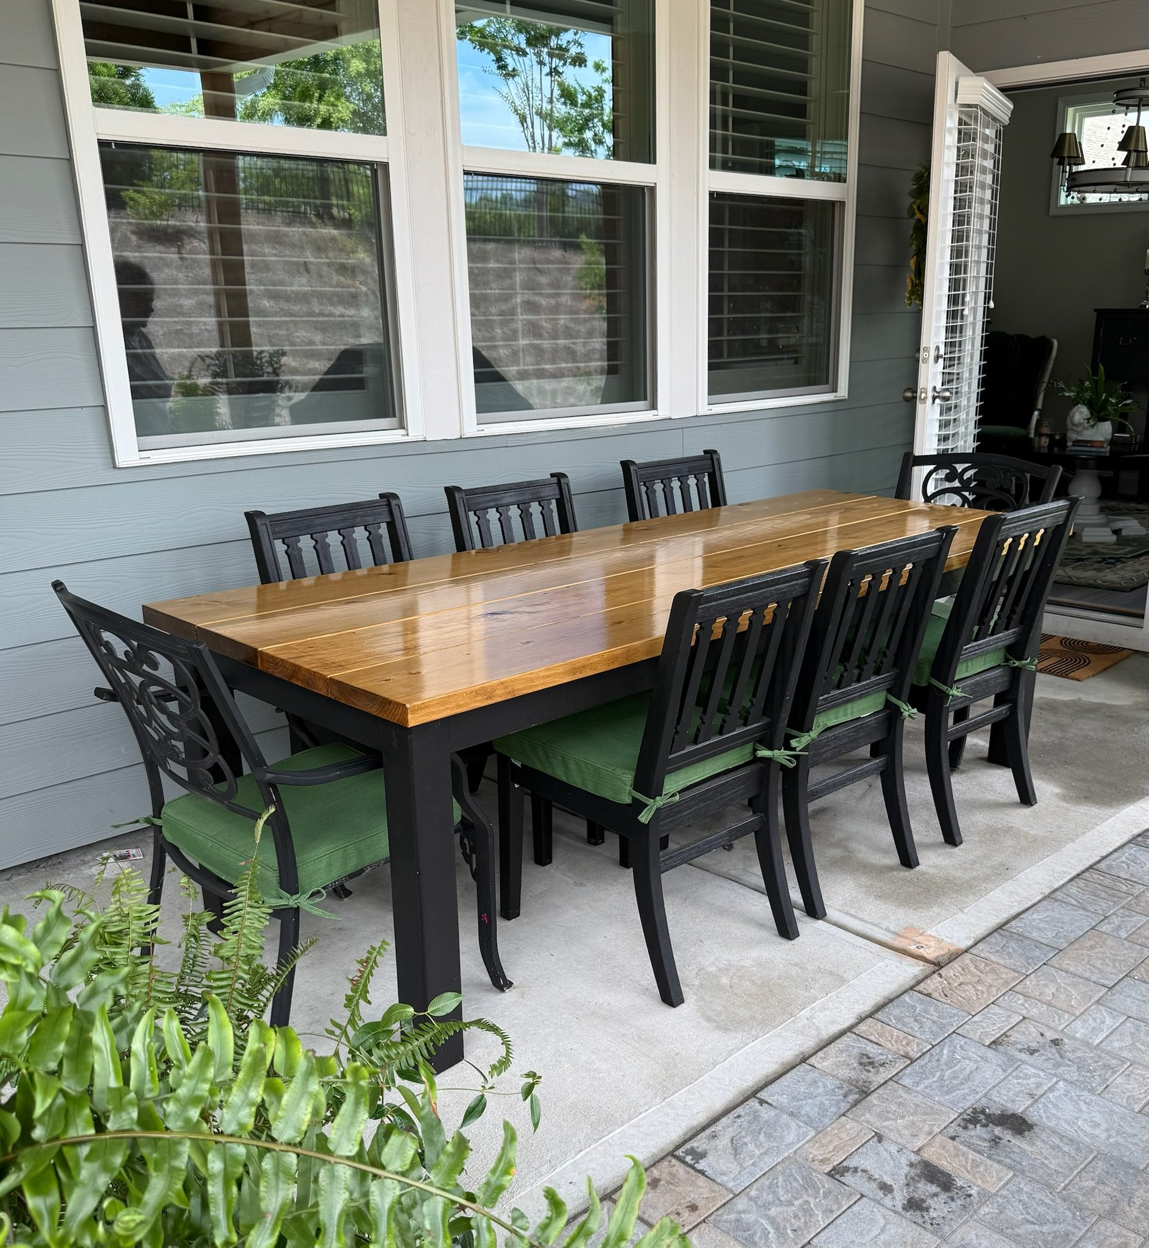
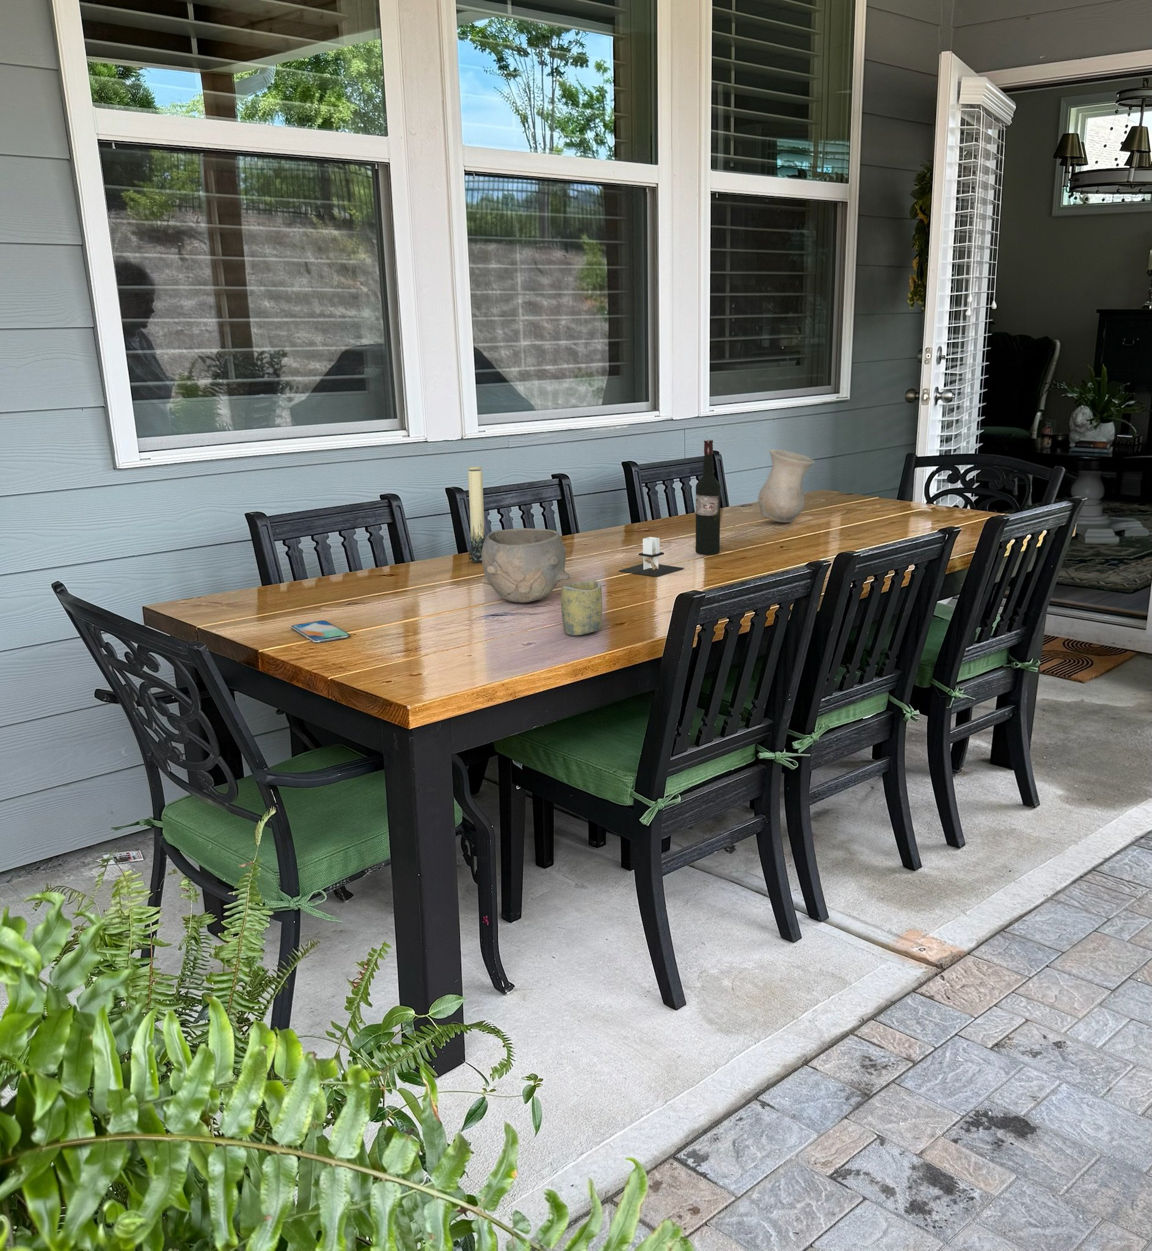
+ smartphone (320, 631)
+ candle (481, 513)
+ vase (786, 486)
+ bowl (524, 567)
+ architectural model (651, 554)
+ wine bottle (708, 497)
+ cup (582, 608)
